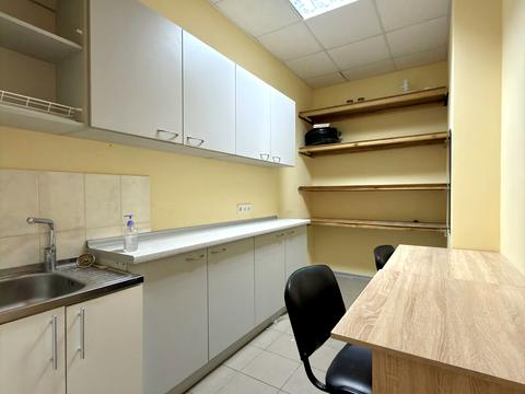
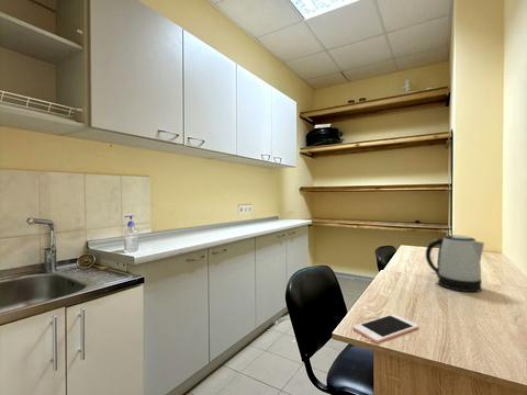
+ kettle (452, 260)
+ cell phone (385, 327)
